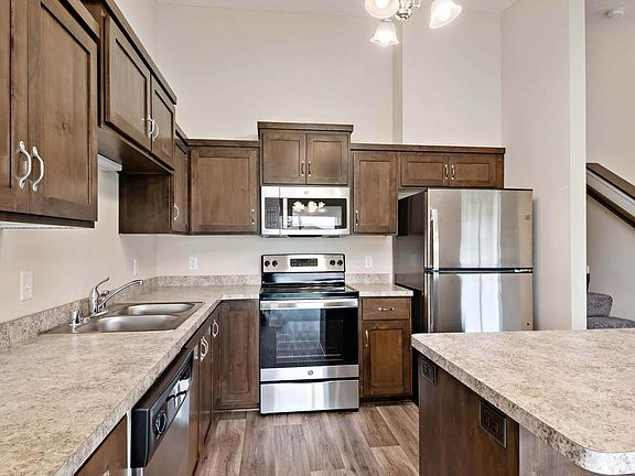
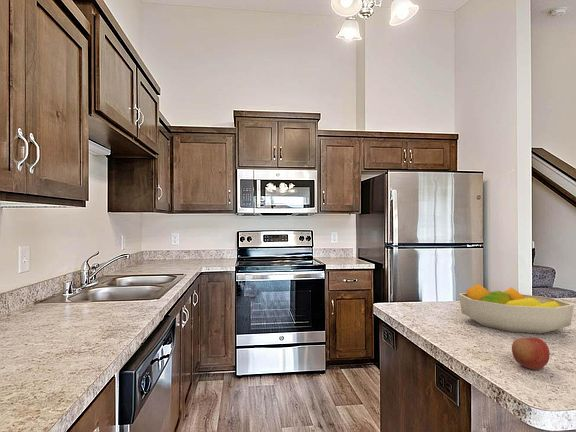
+ apple (530, 351)
+ fruit bowl (512, 306)
